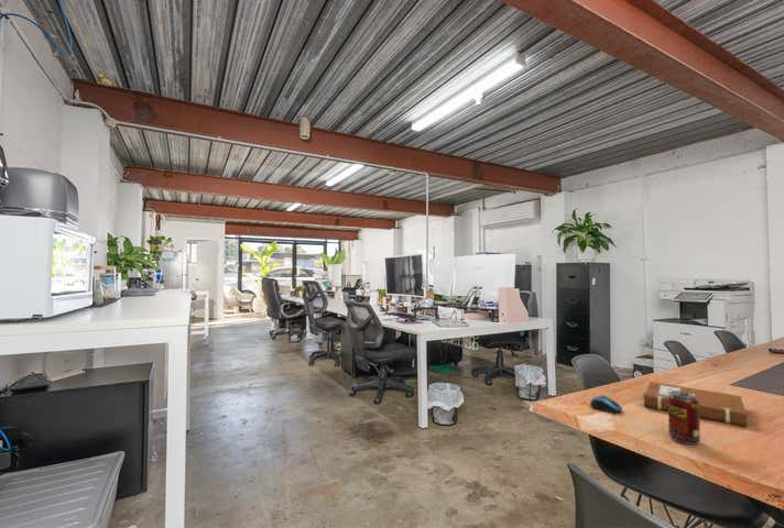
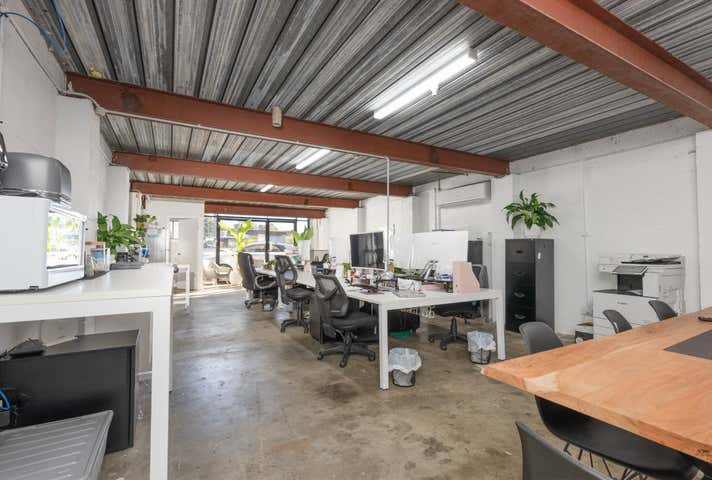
- notebook (696, 397)
- beverage can (683, 416)
- computer mouse (606, 402)
